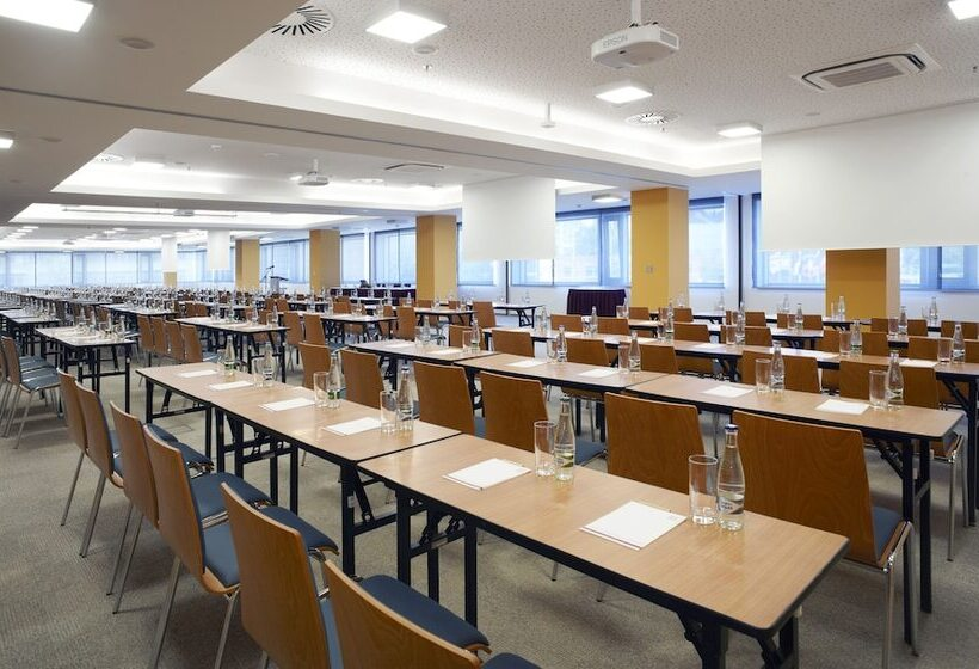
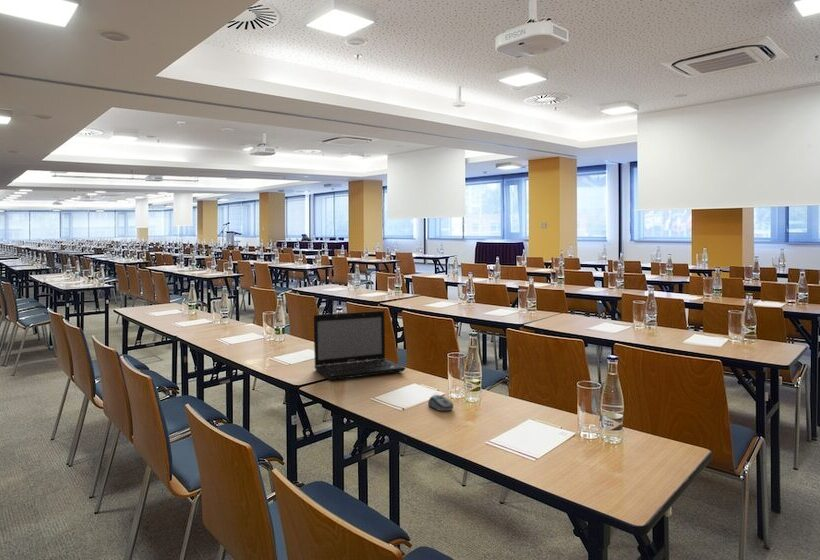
+ laptop (358, 343)
+ computer mouse (440, 401)
